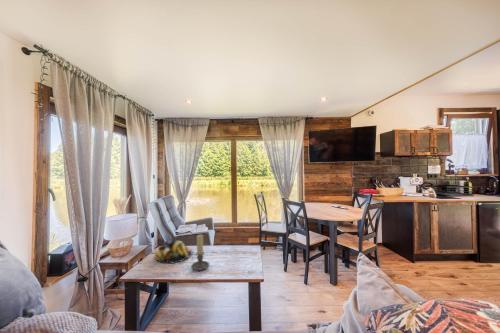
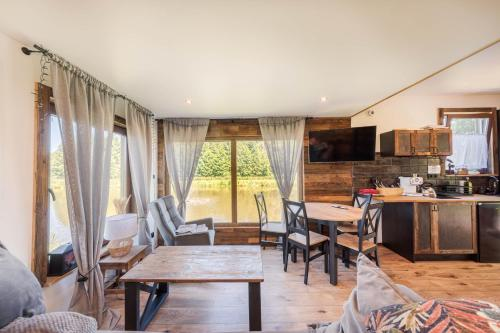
- candle holder (200, 250)
- fruit bowl (174, 248)
